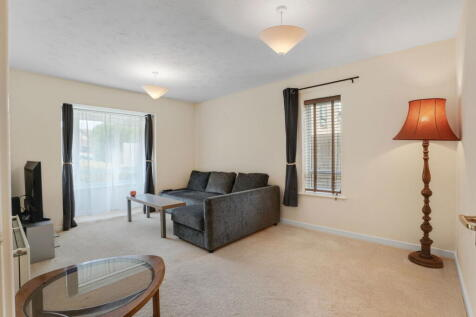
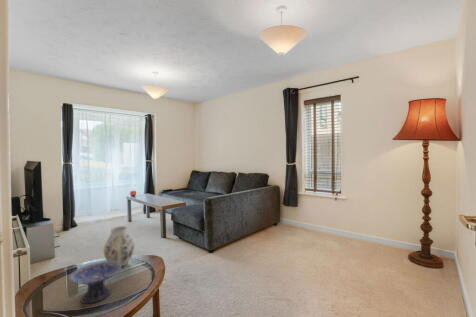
+ vase (119, 246)
+ decorative bowl (96, 283)
